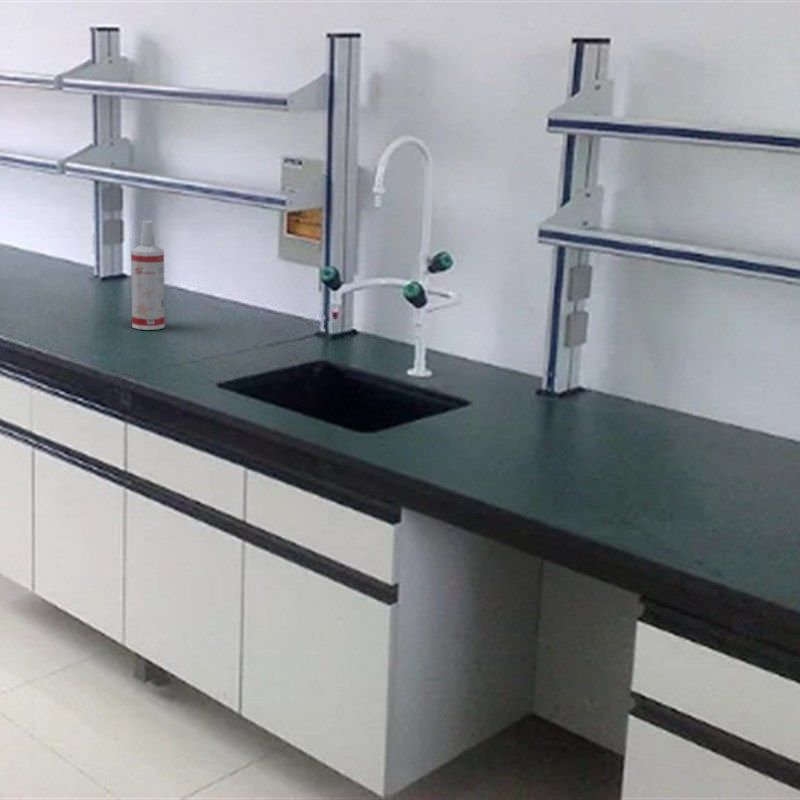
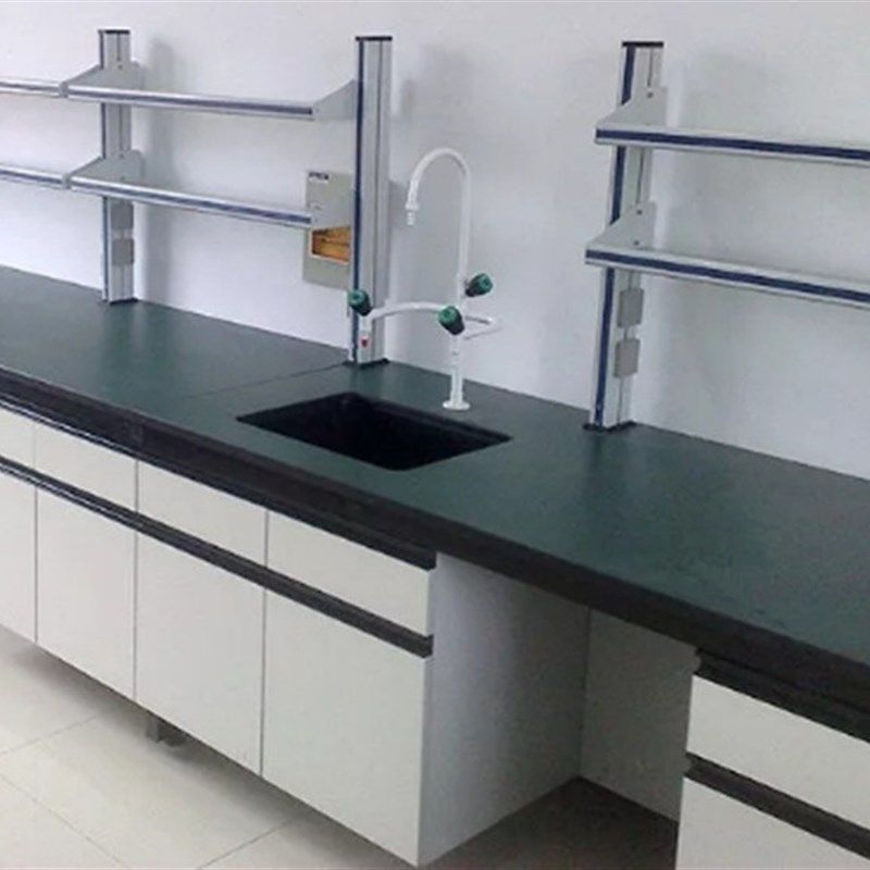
- spray bottle (147, 274)
